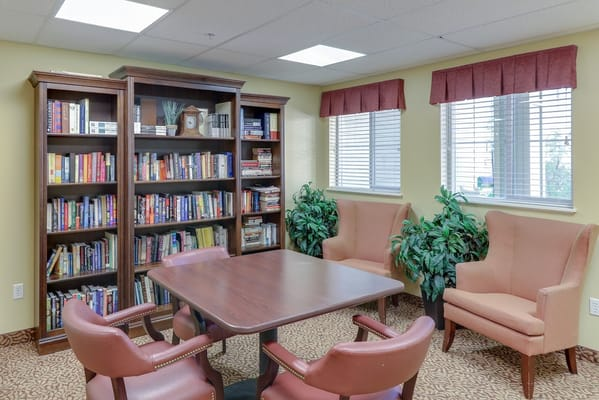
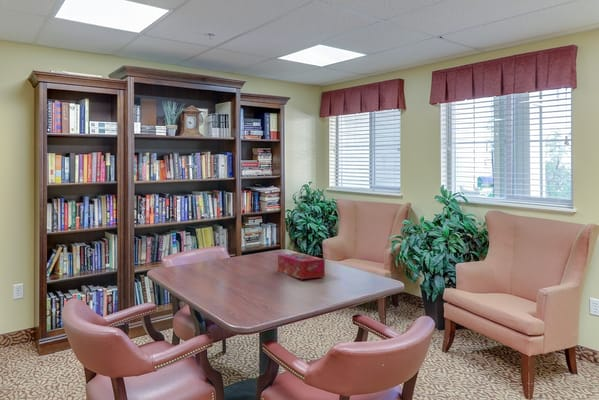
+ tissue box (300, 265)
